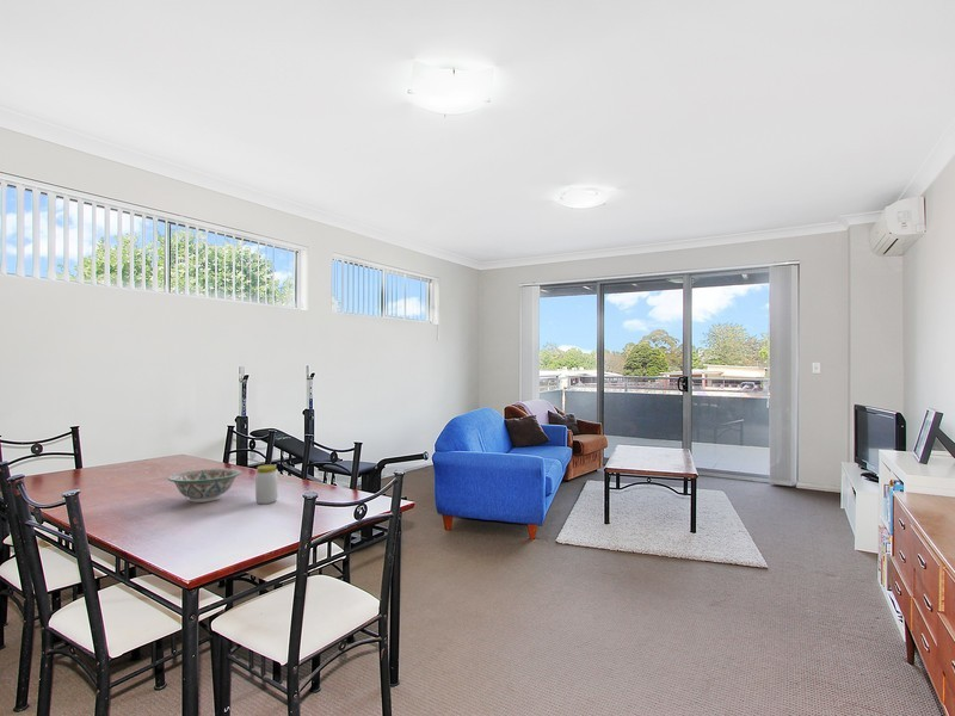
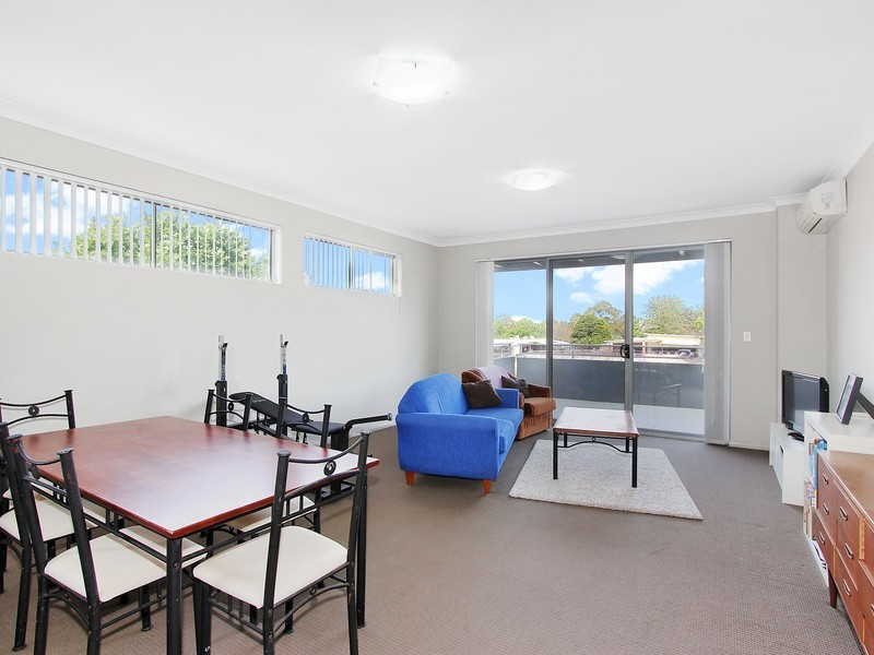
- decorative bowl (205, 486)
- jar (266, 483)
